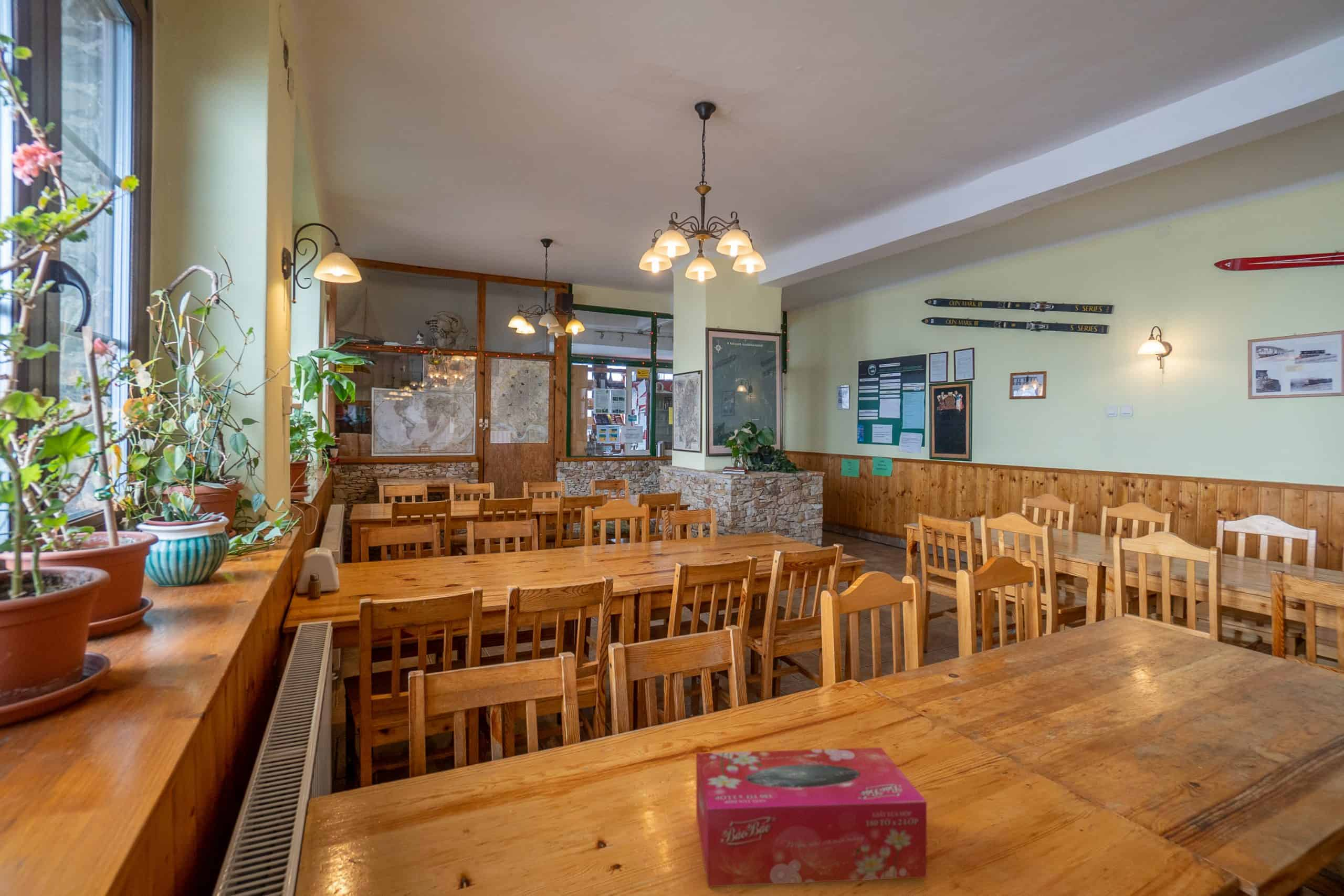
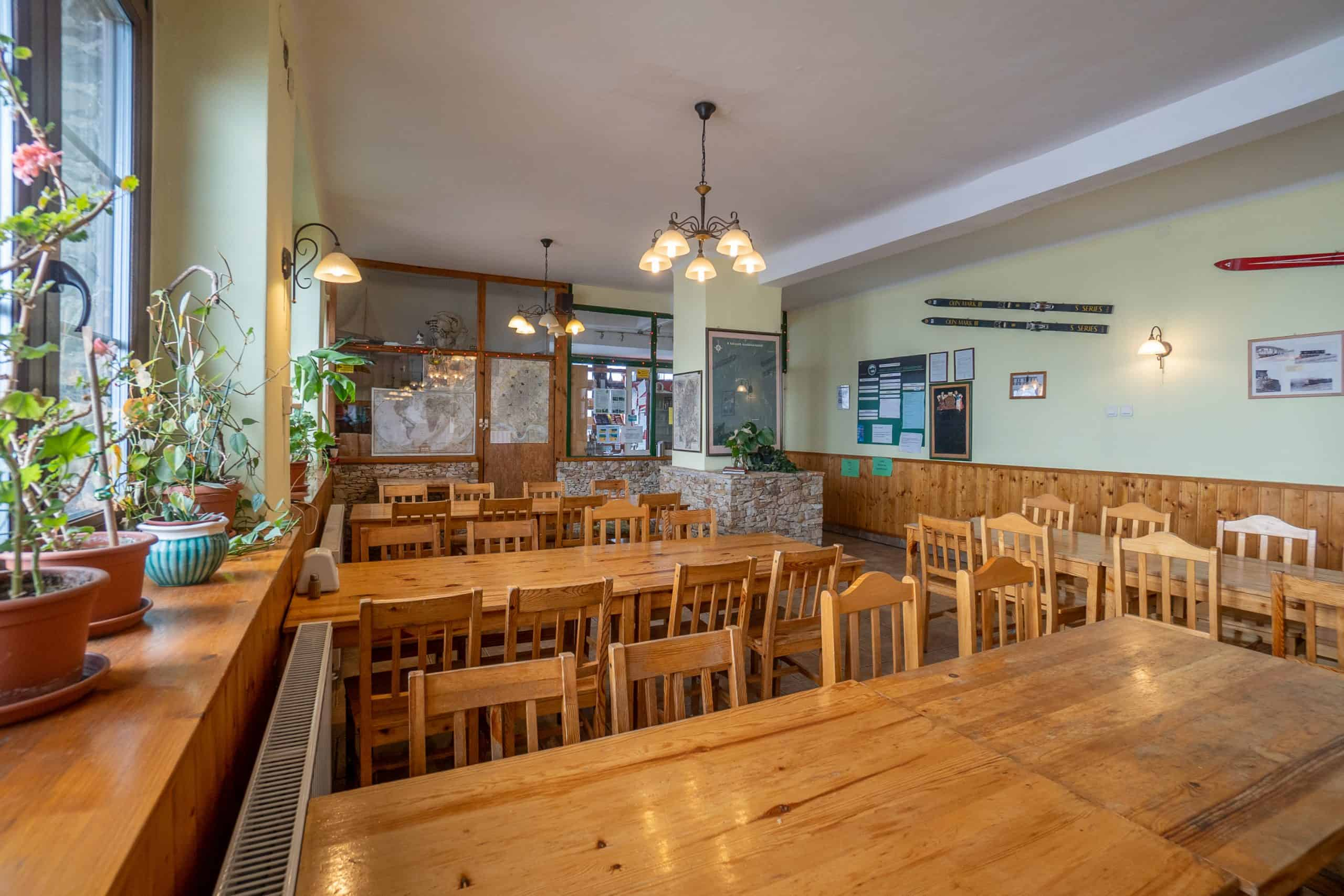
- tissue box (803, 810)
